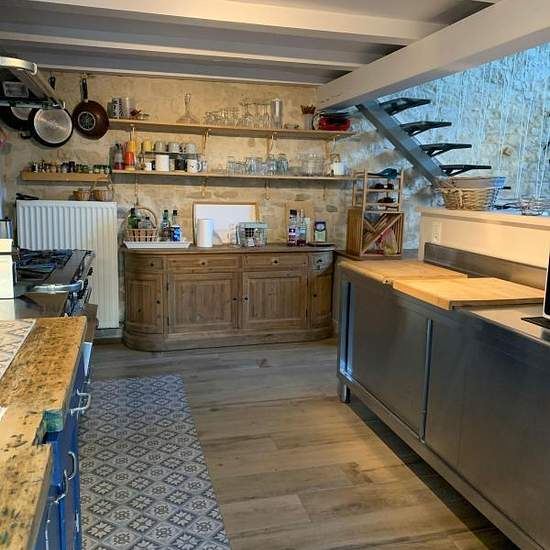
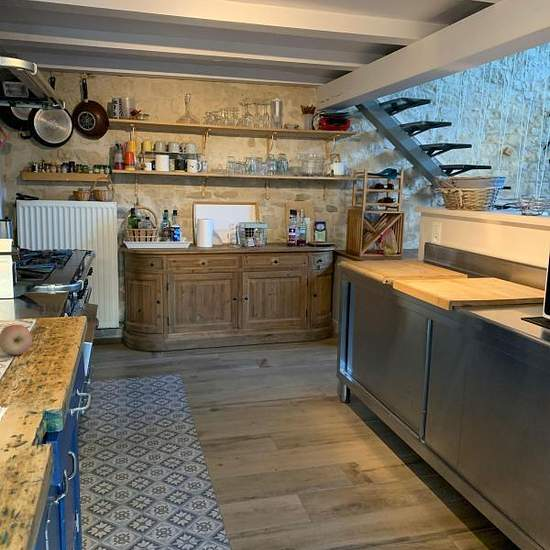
+ fruit (14, 339)
